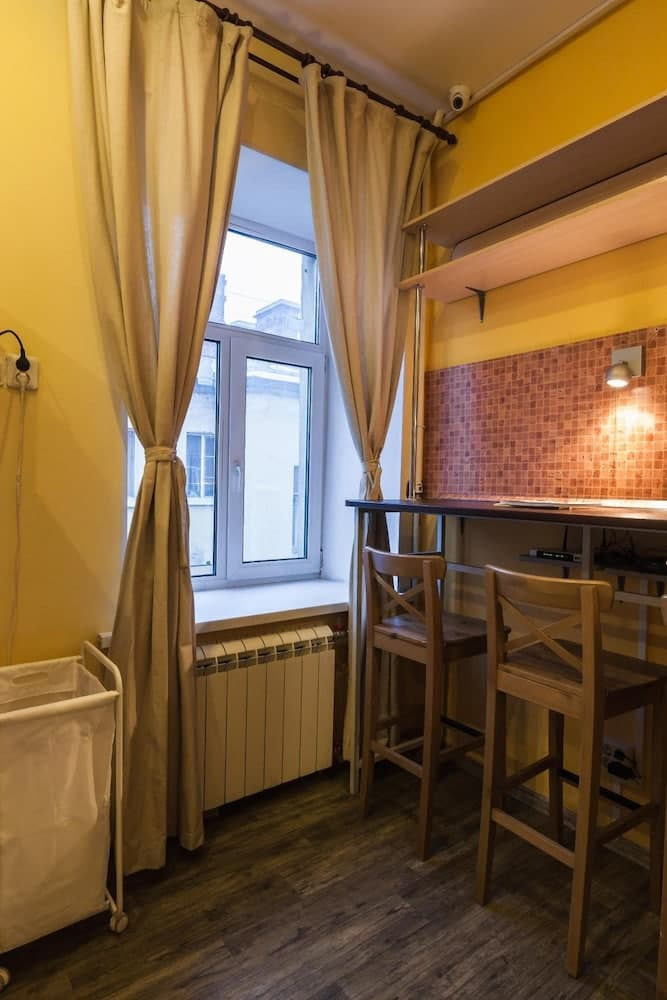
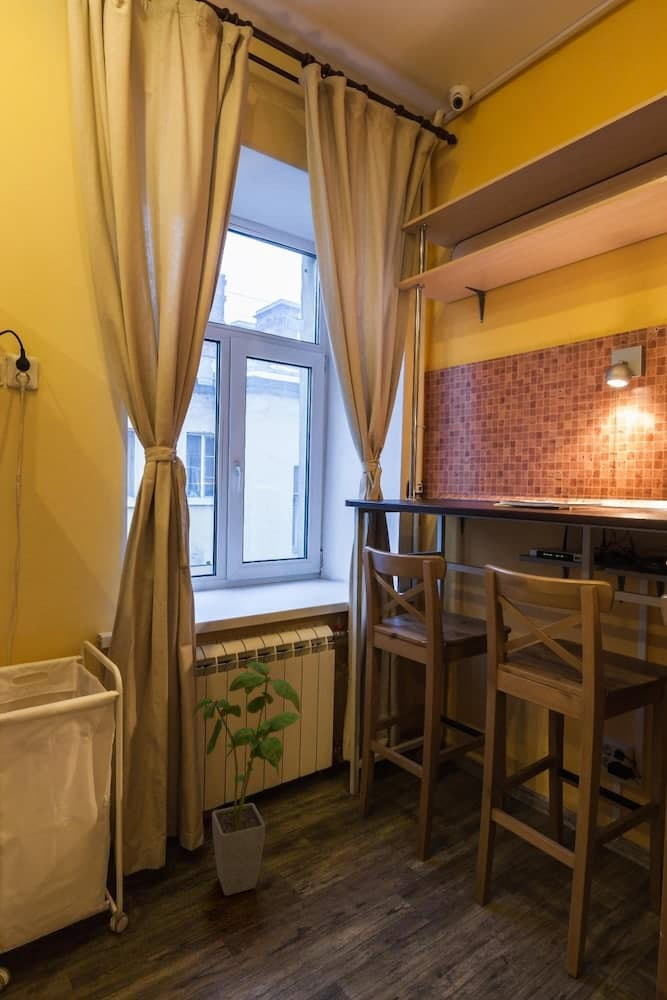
+ house plant (253, 770)
